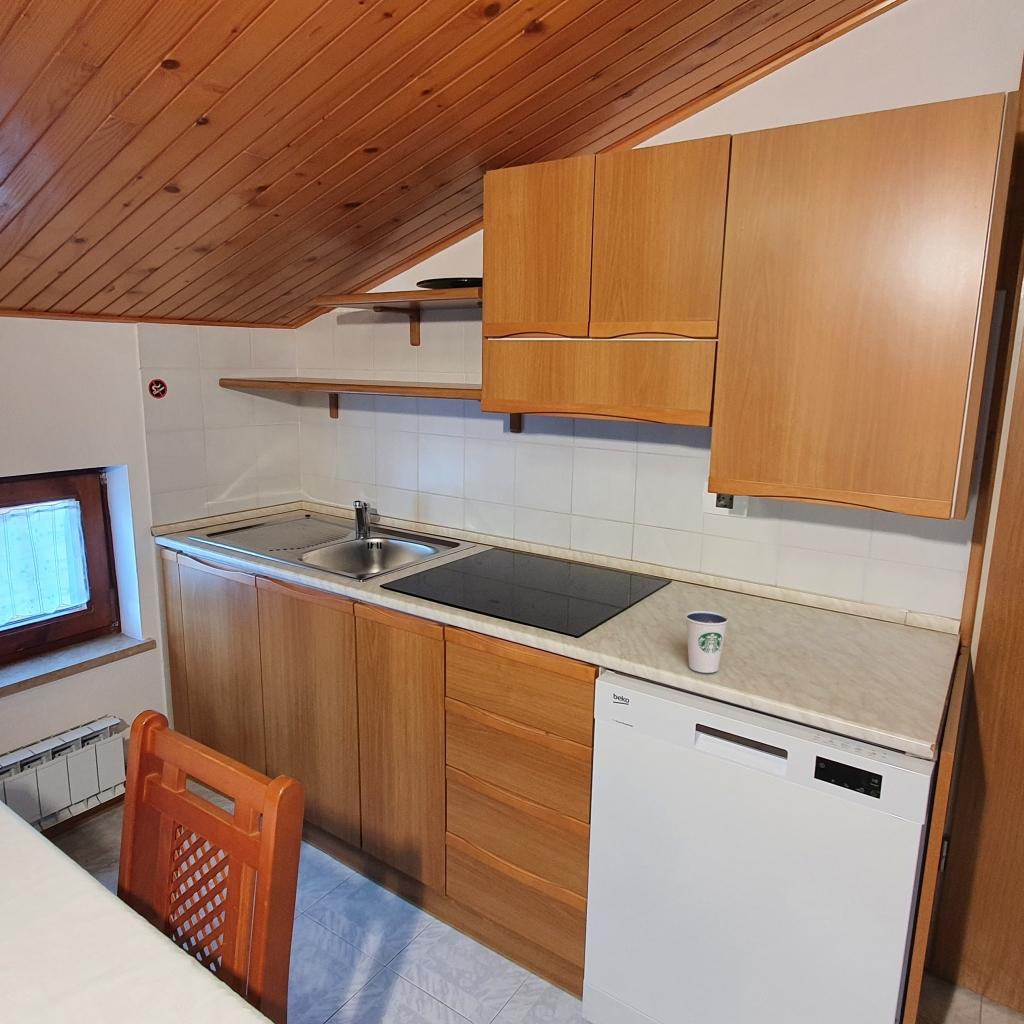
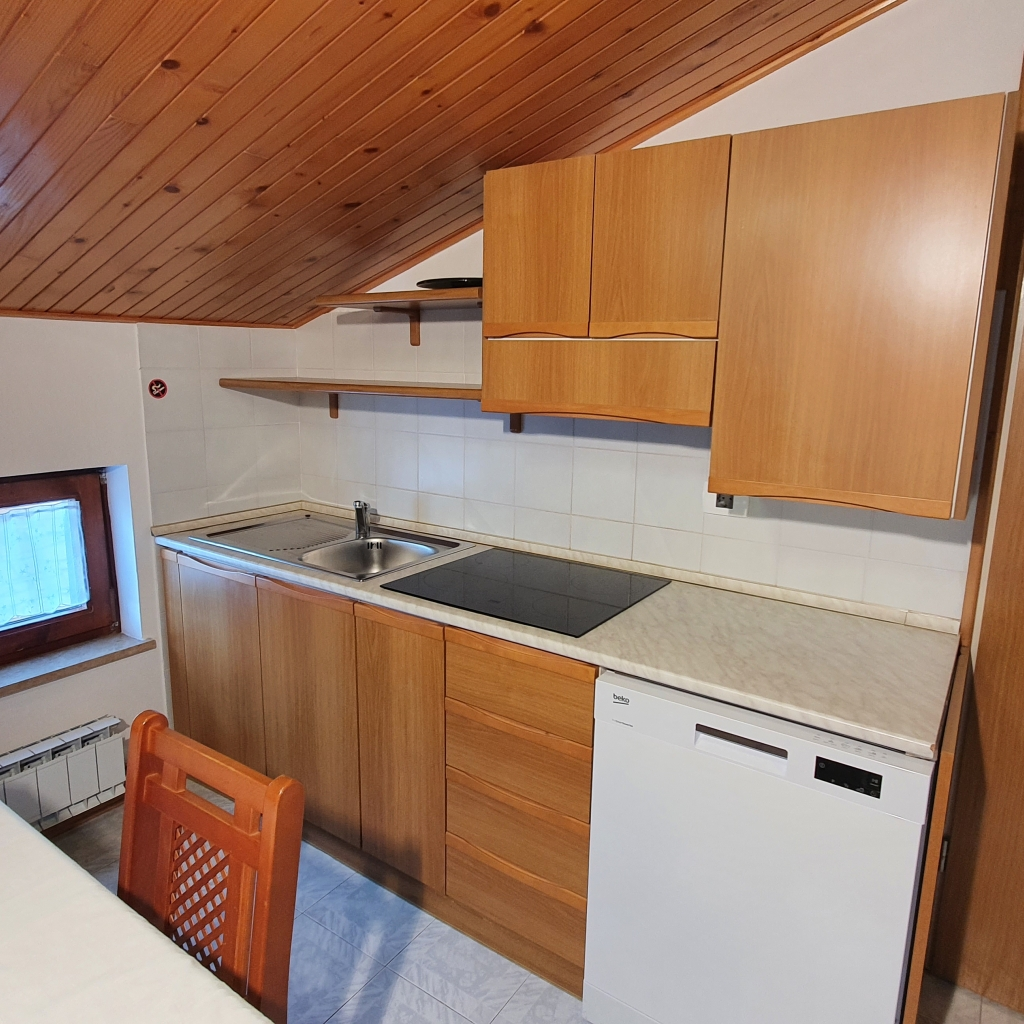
- dixie cup (705, 642)
